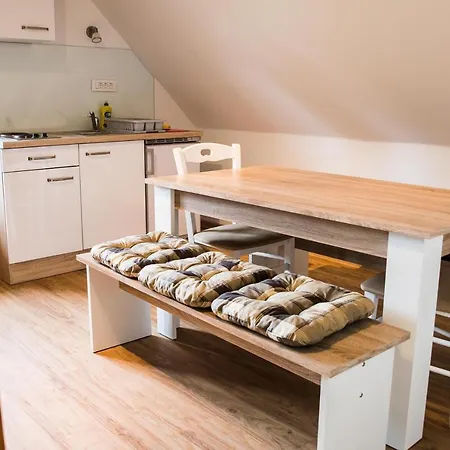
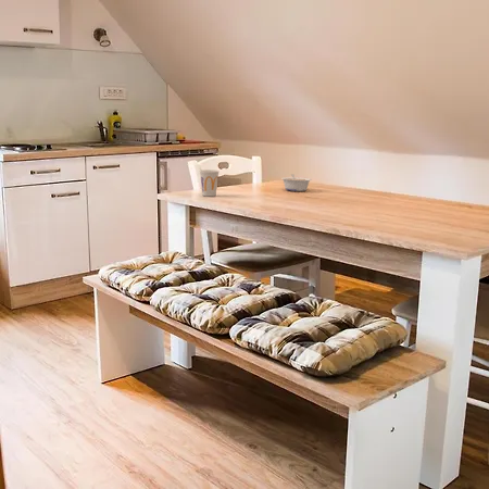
+ cup (209, 183)
+ legume (294, 183)
